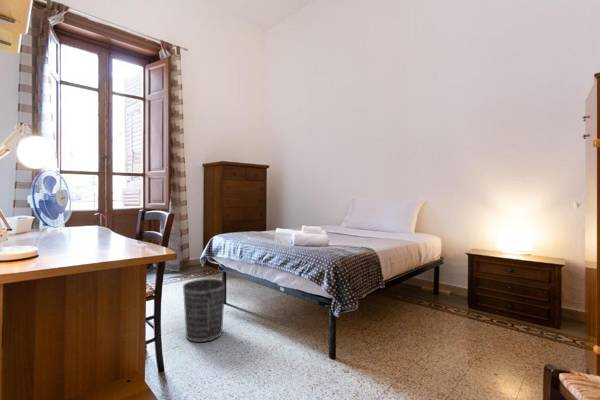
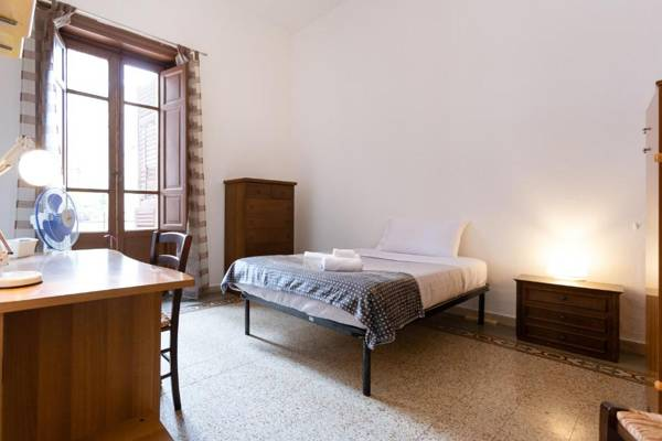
- wastebasket (204, 309)
